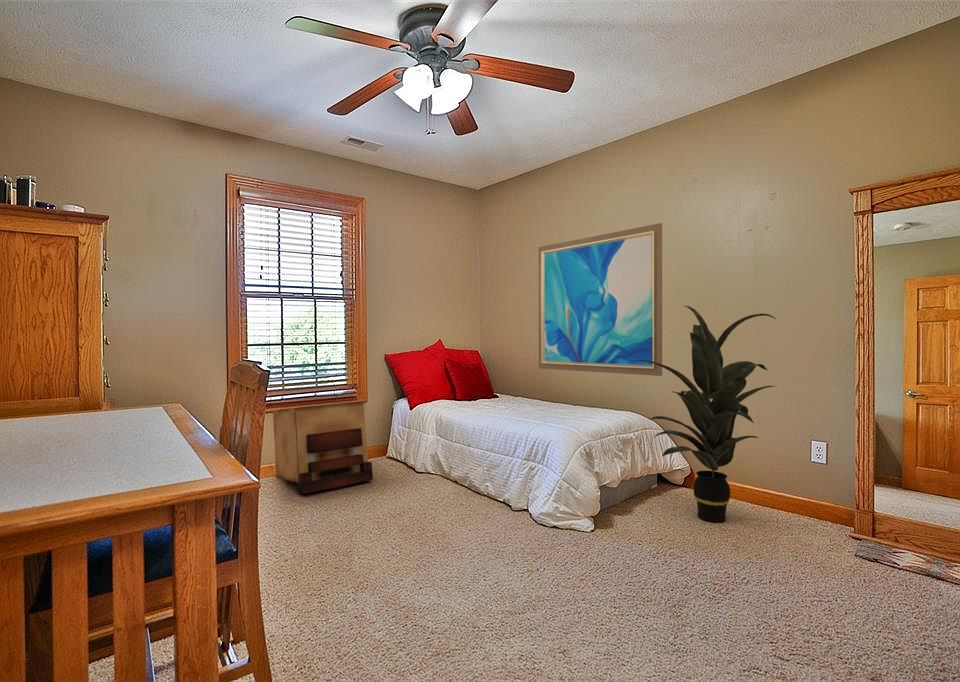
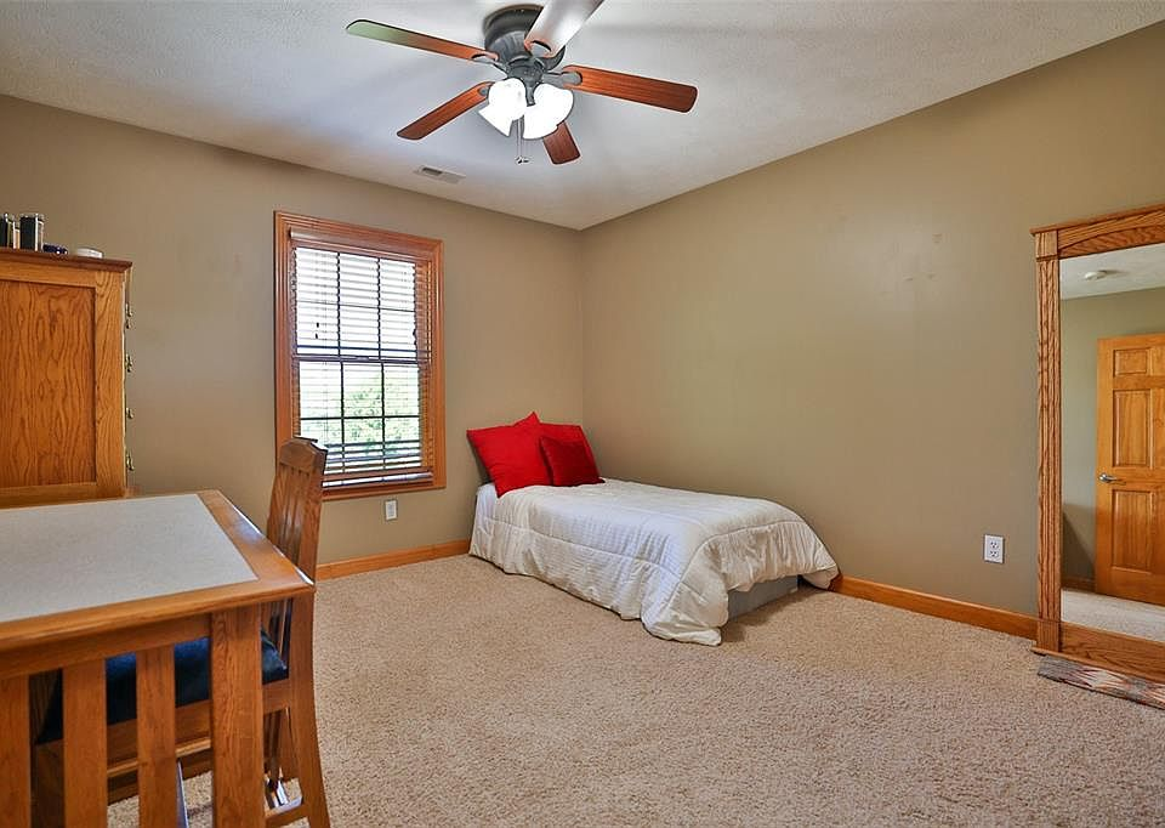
- indoor plant (706, 409)
- wall art (592, 304)
- nightstand (321, 440)
